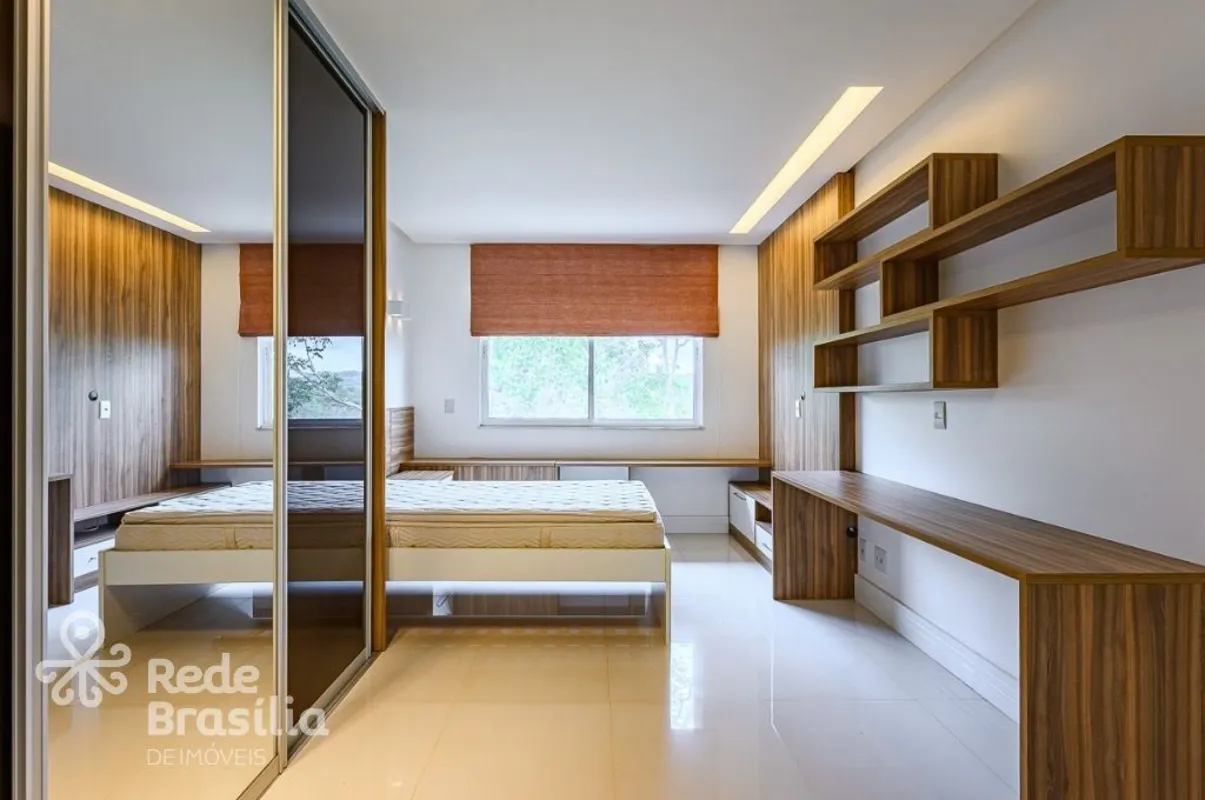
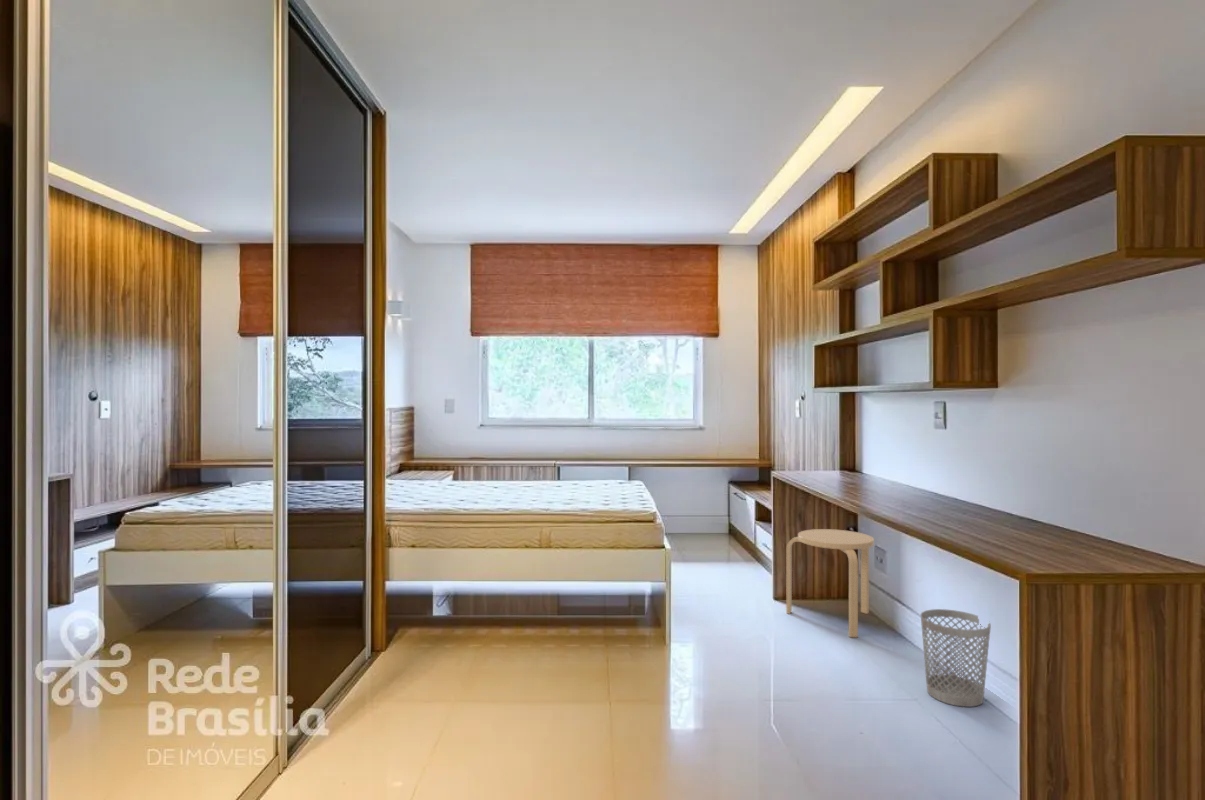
+ wastebasket (954, 657)
+ stool (849, 579)
